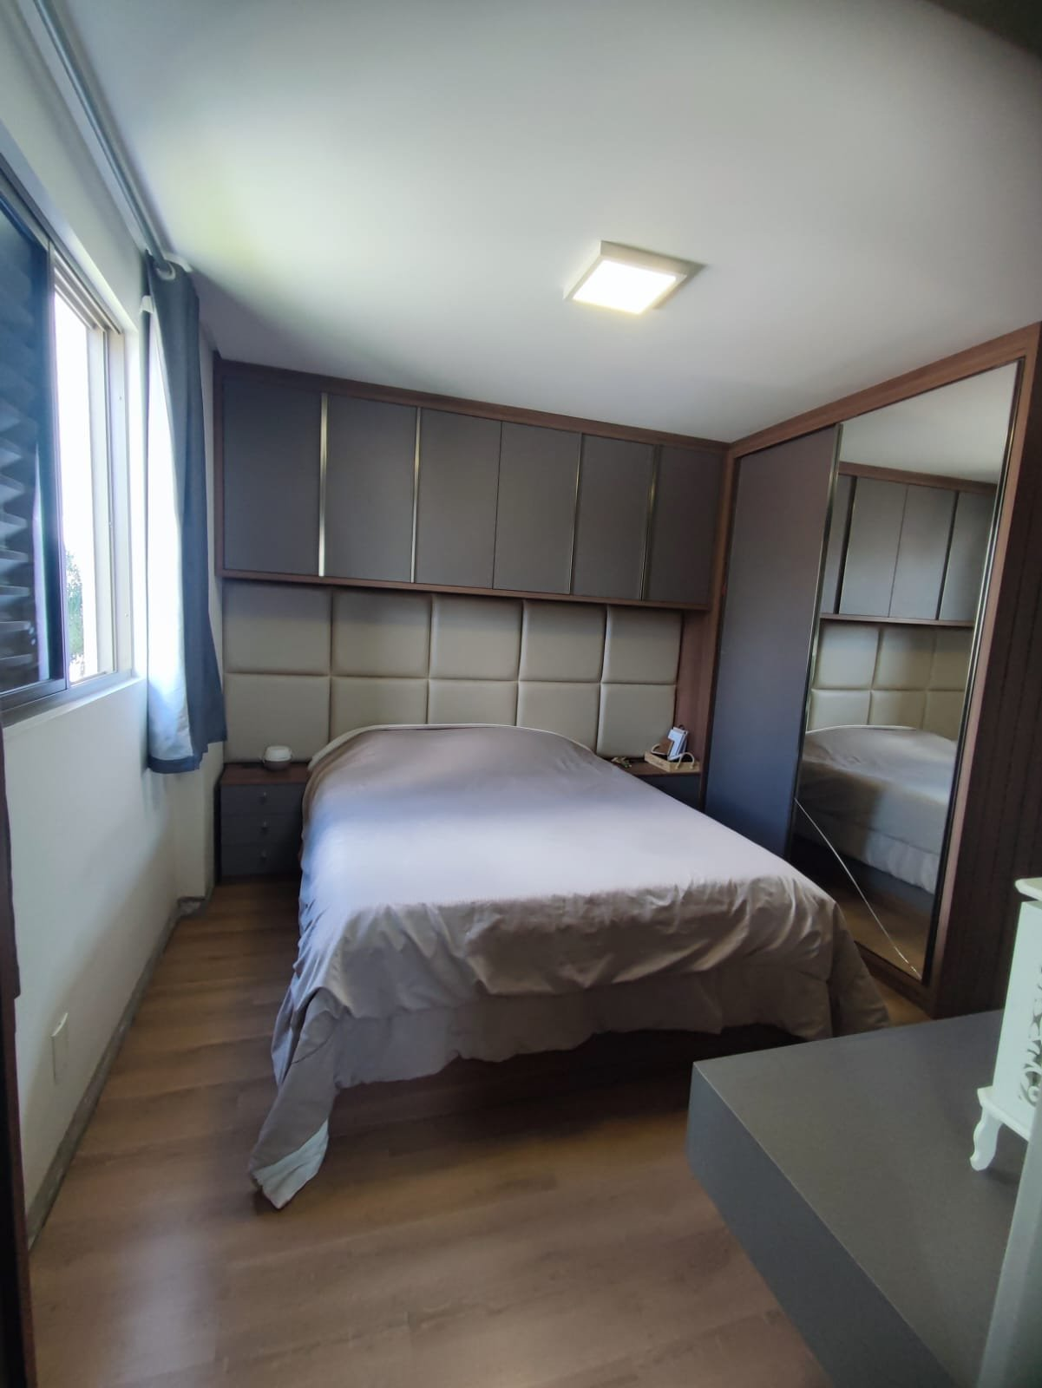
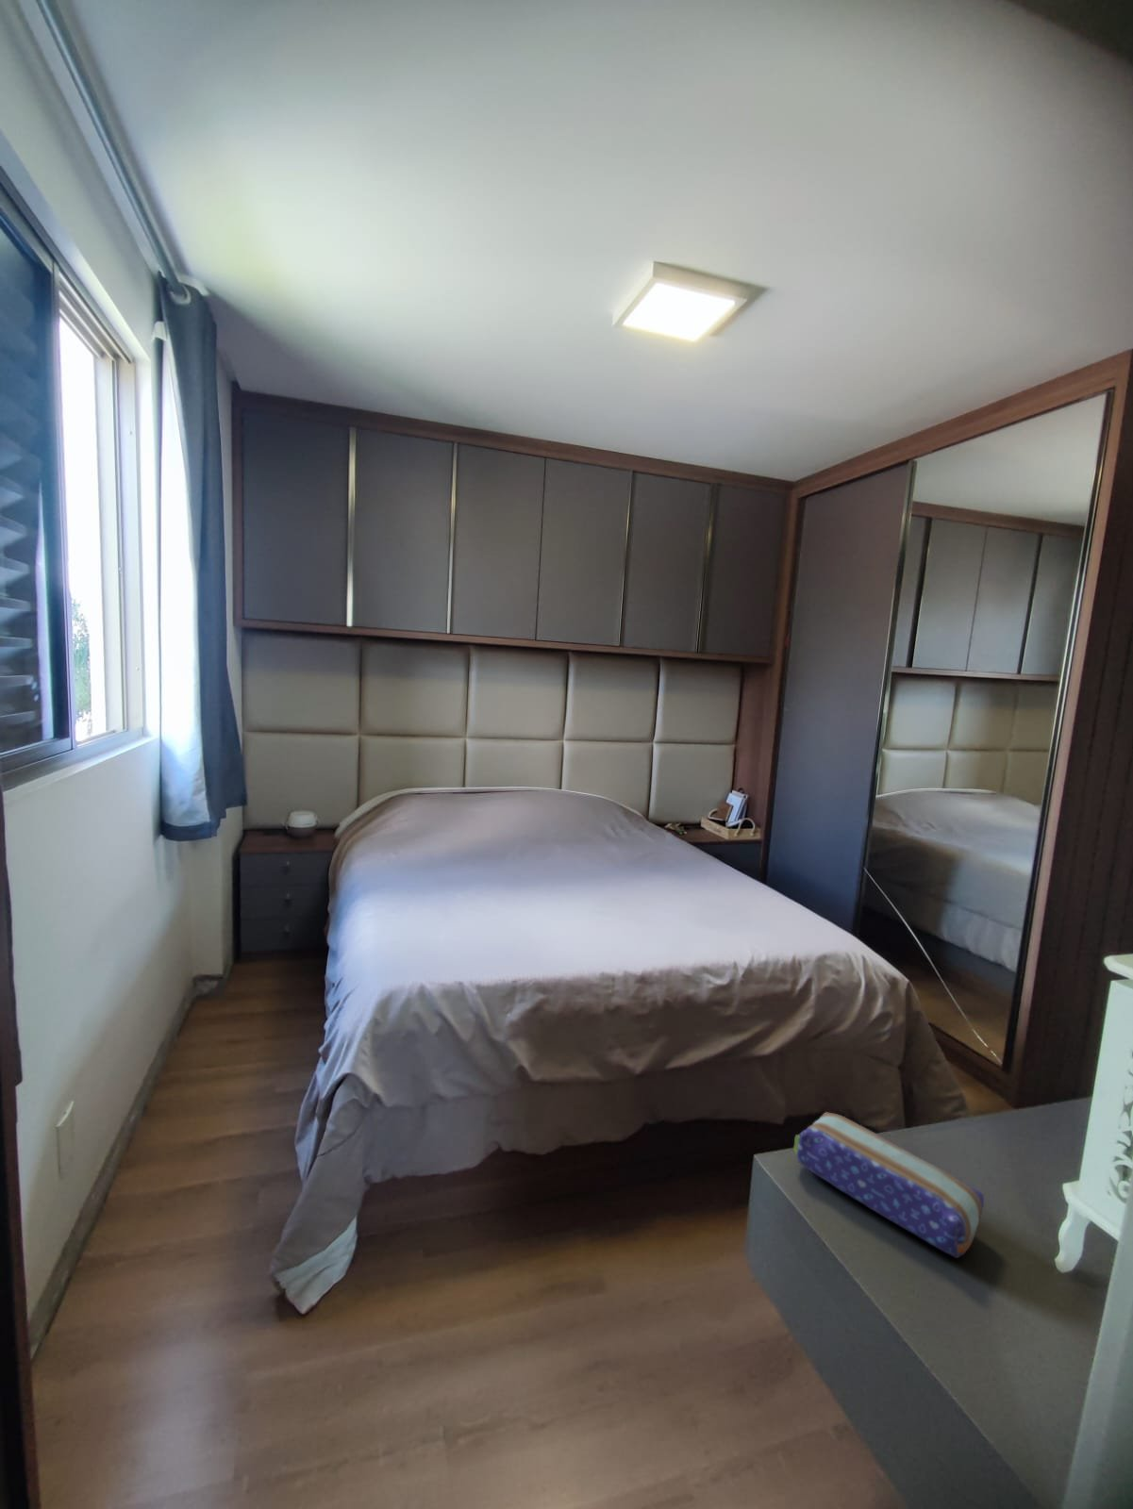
+ pencil case (883, 1173)
